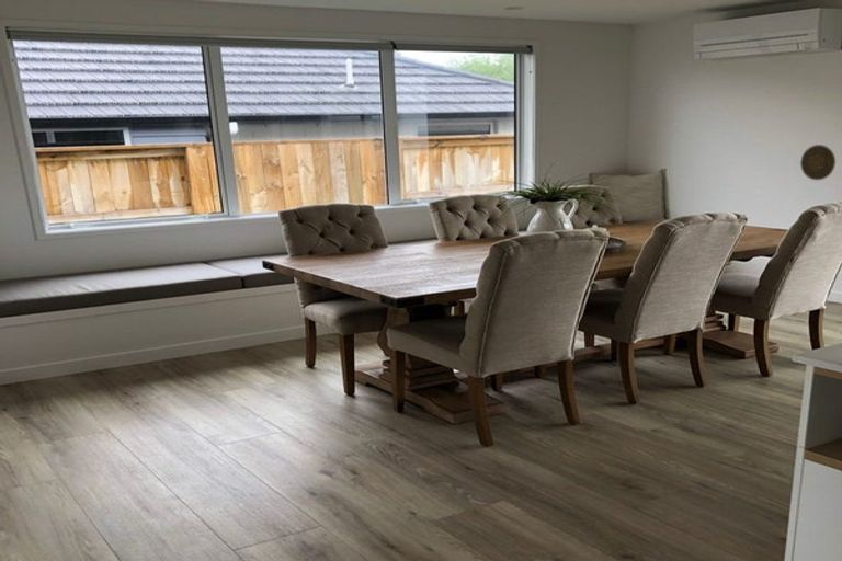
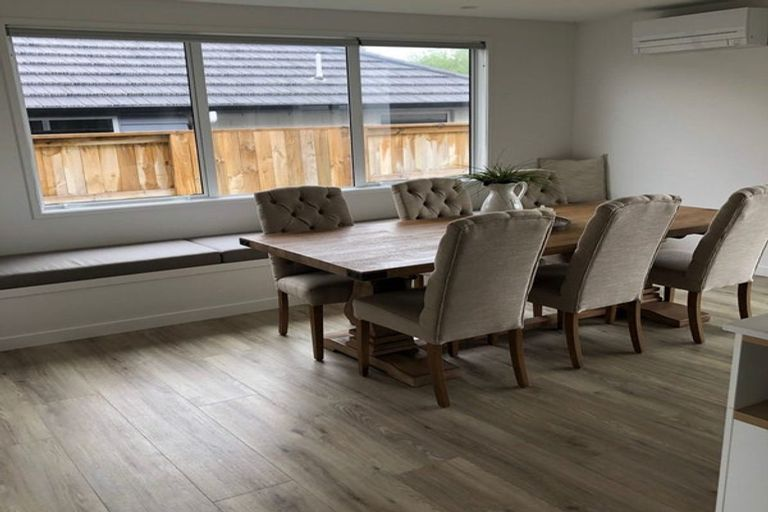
- decorative plate (817, 162)
